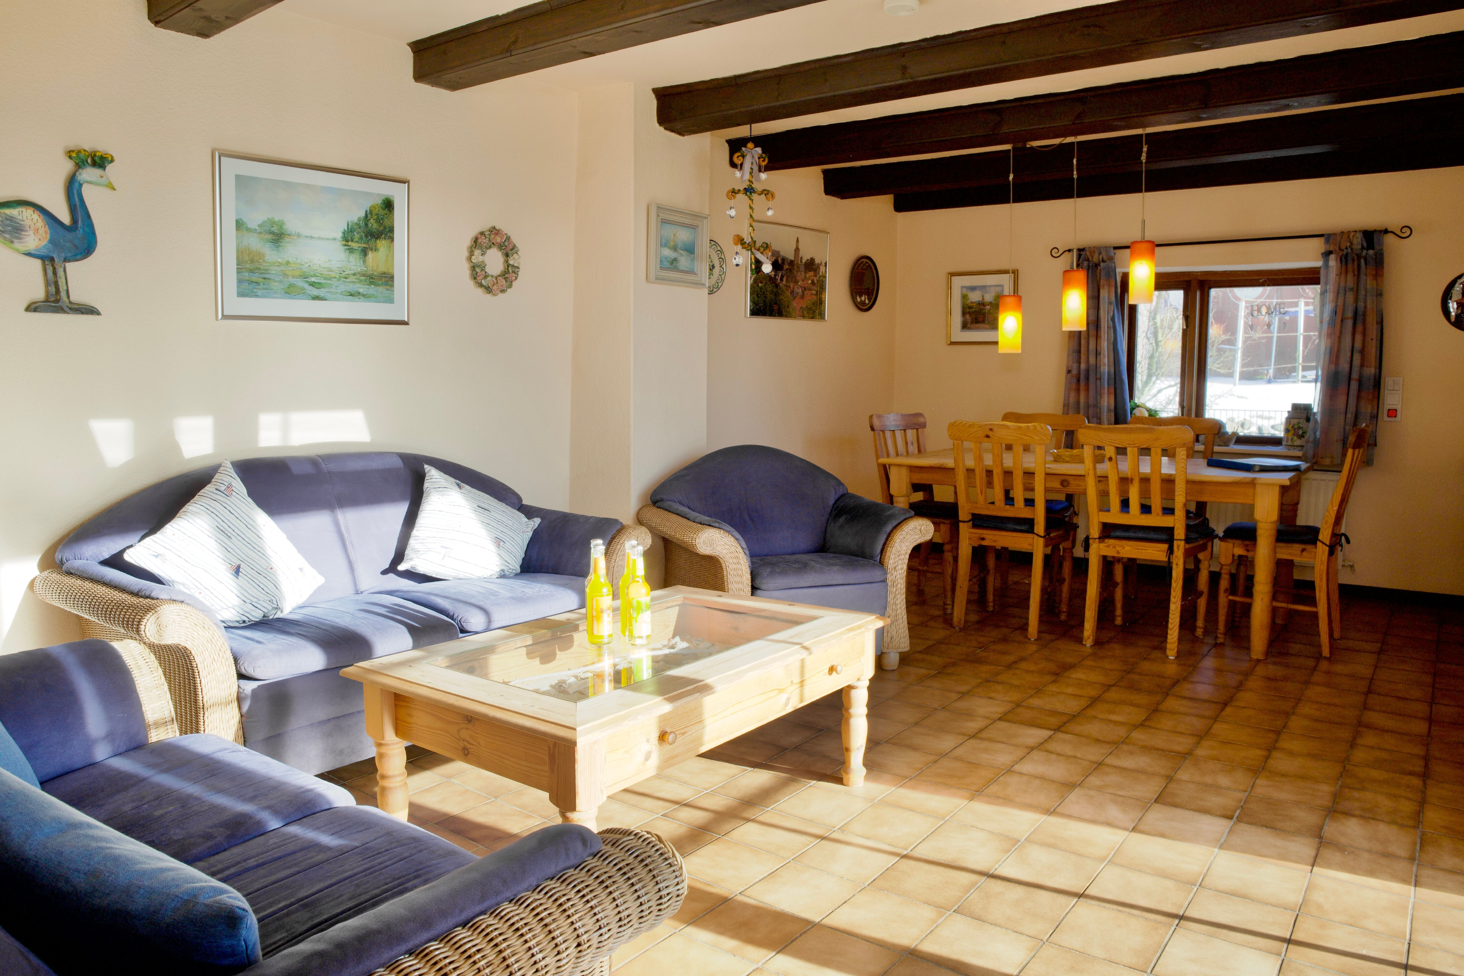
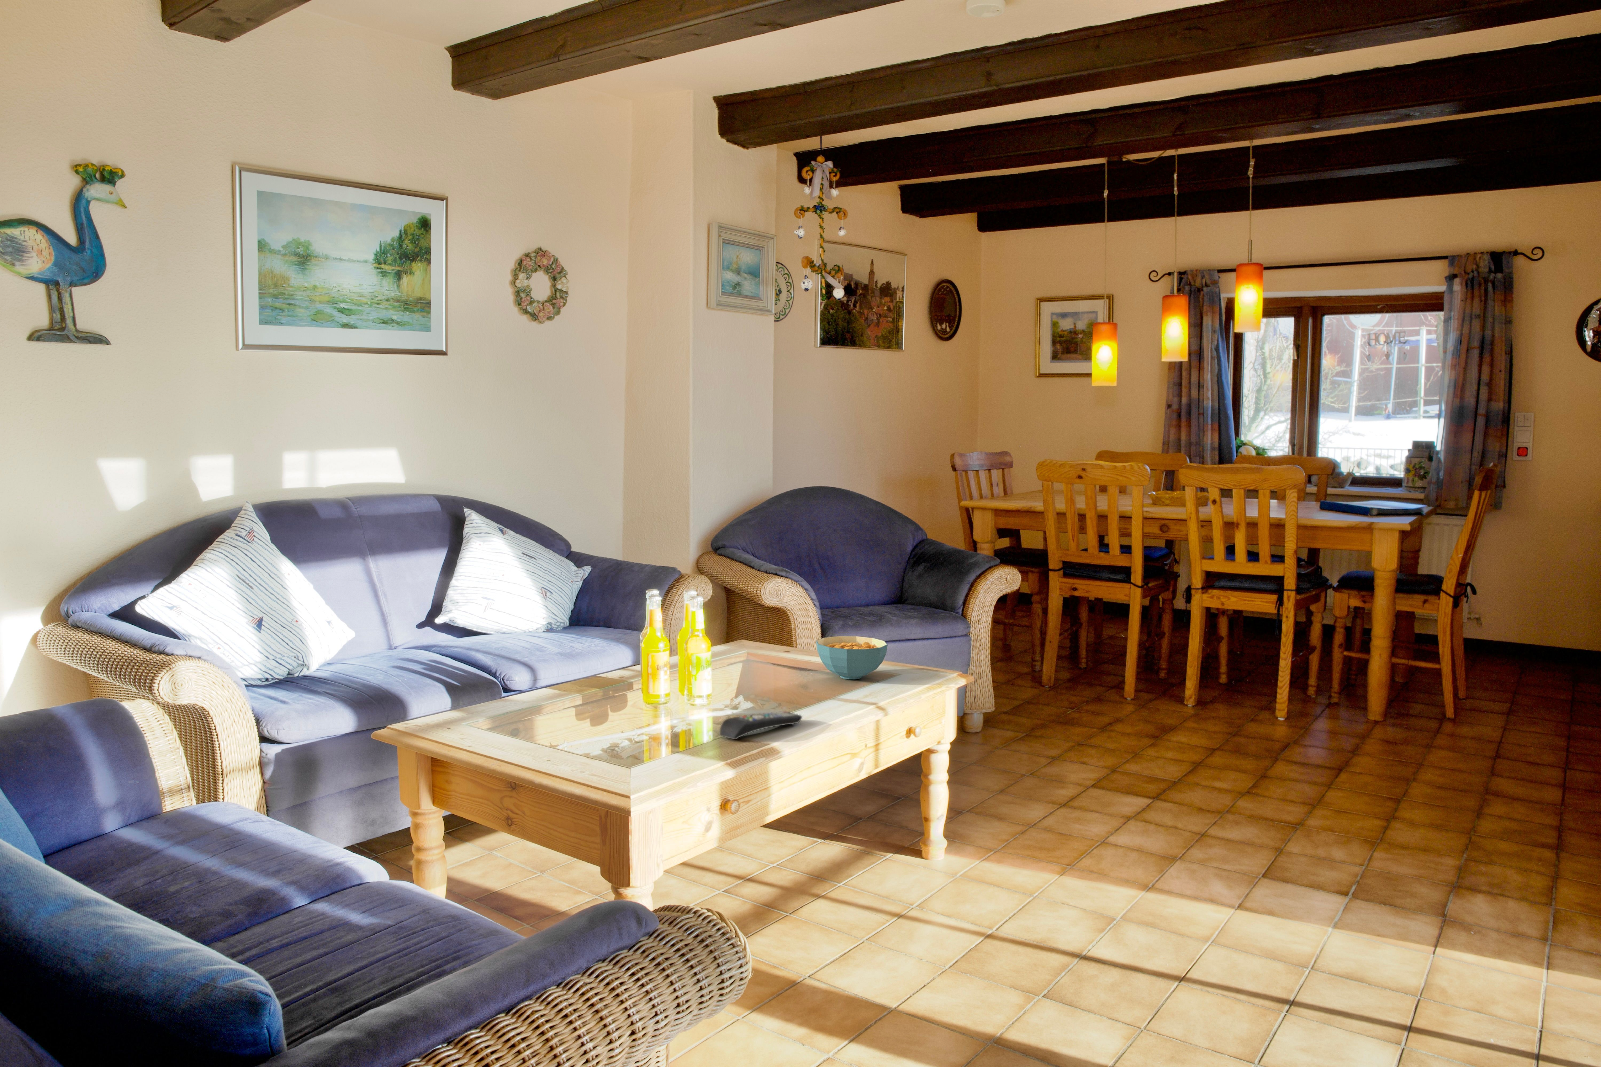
+ remote control (761, 722)
+ cereal bowl (851, 660)
